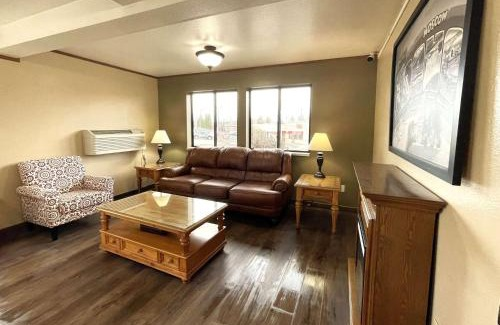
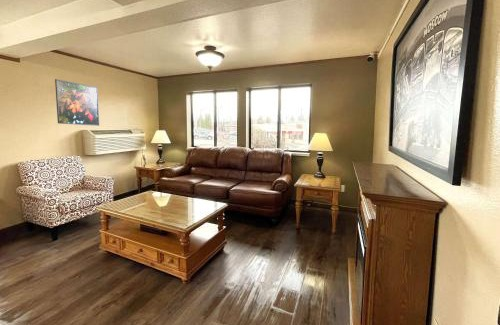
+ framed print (78, 104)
